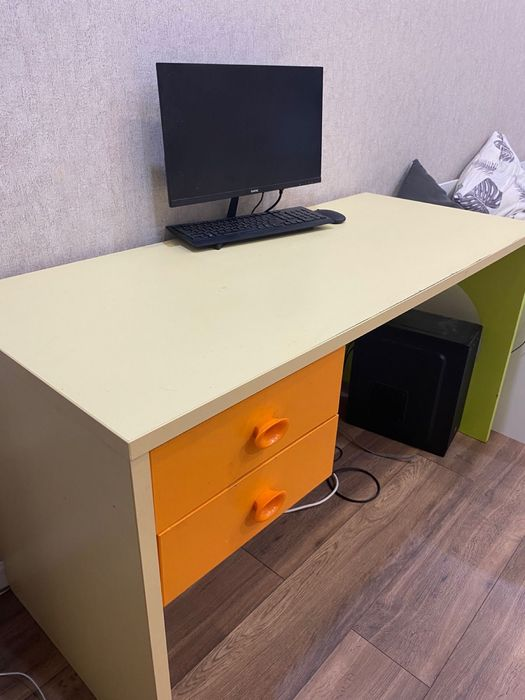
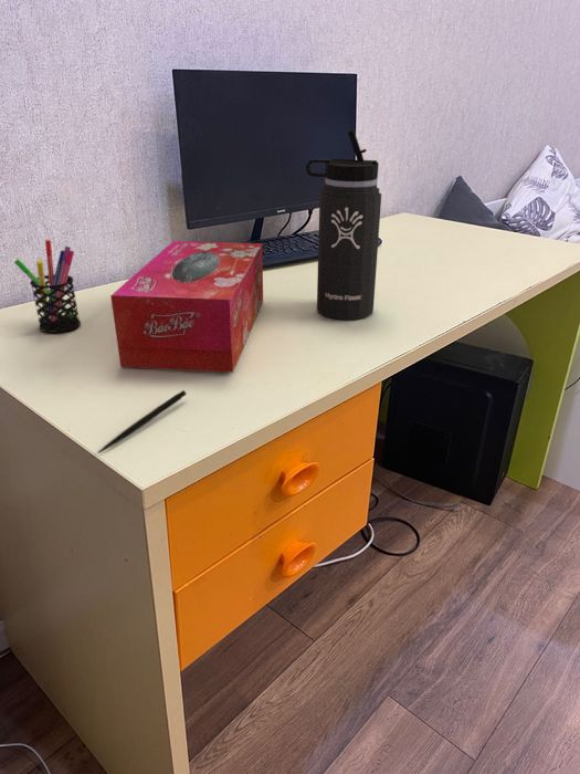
+ pen holder (48, 285)
+ thermos bottle (341, 224)
+ tissue box (199, 297)
+ pen (143, 419)
